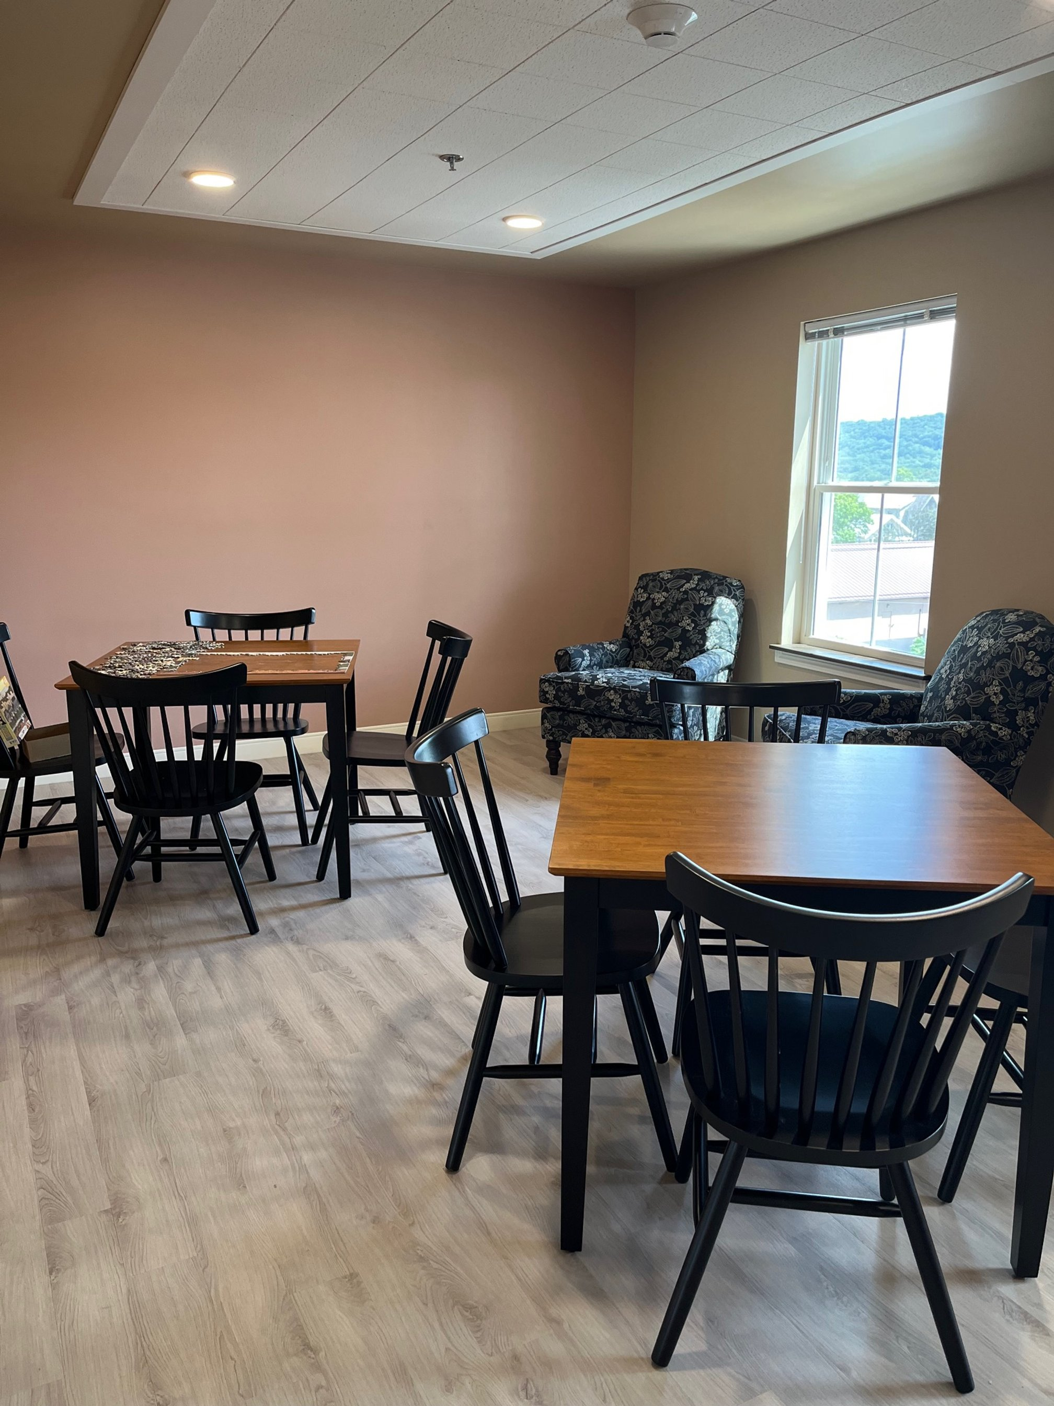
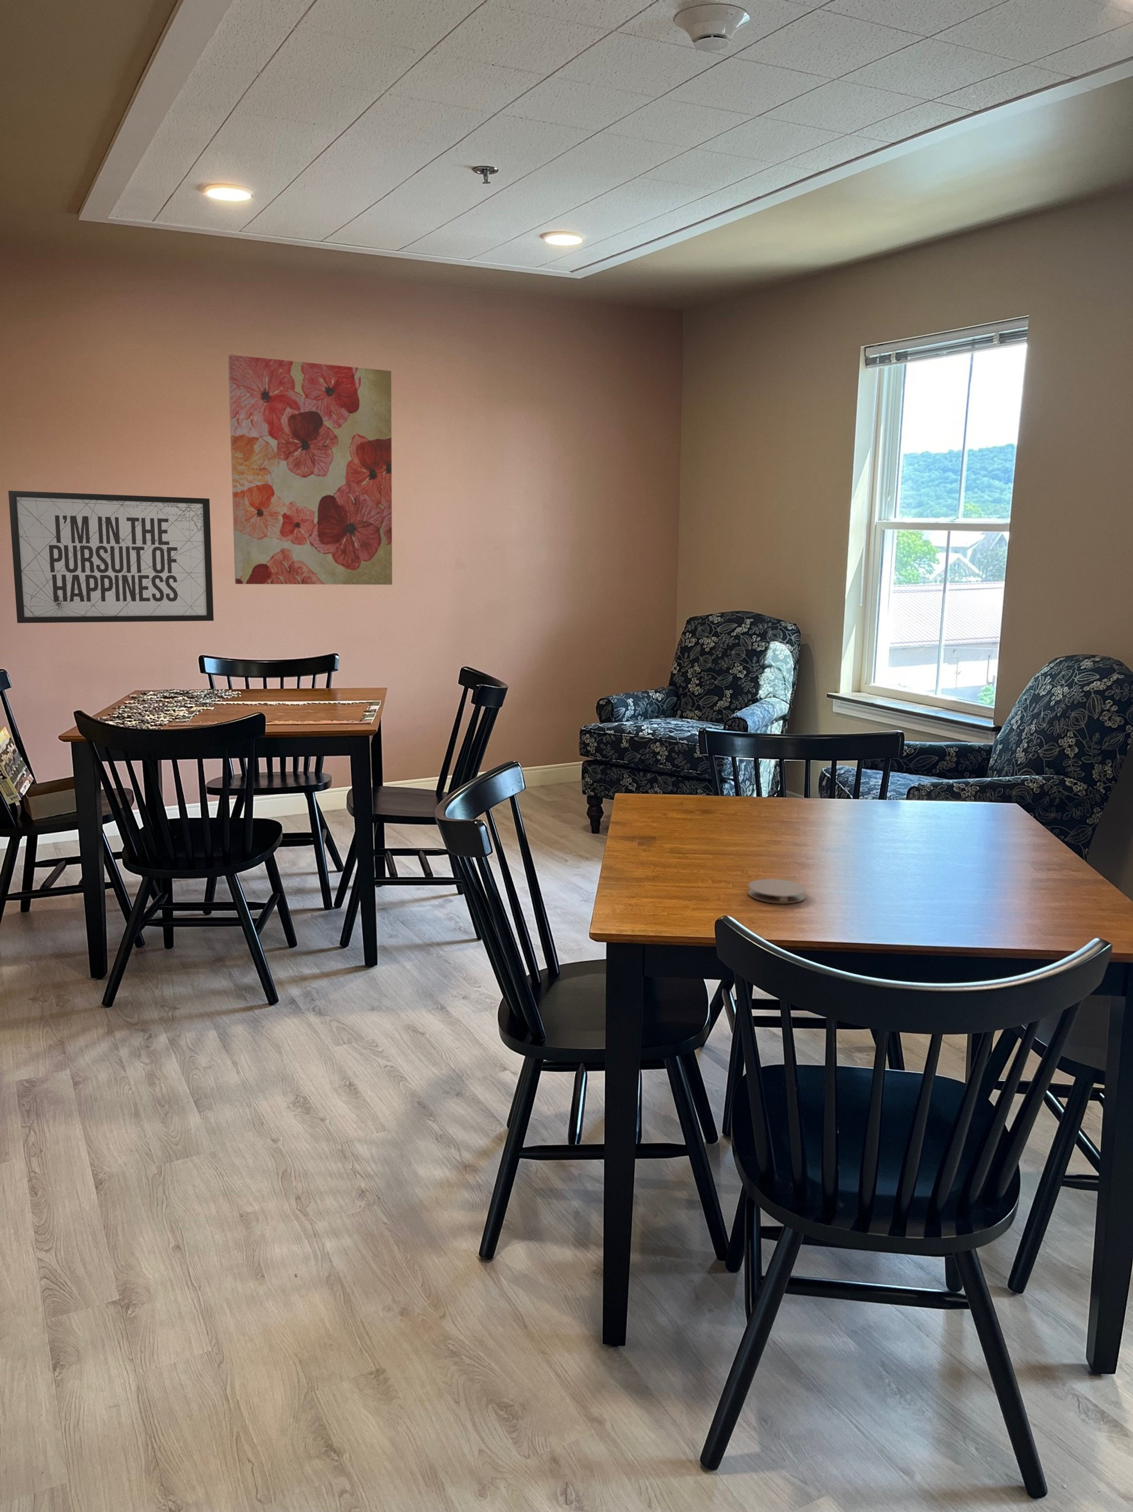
+ wall art (314, 476)
+ mirror (115, 558)
+ coaster (777, 891)
